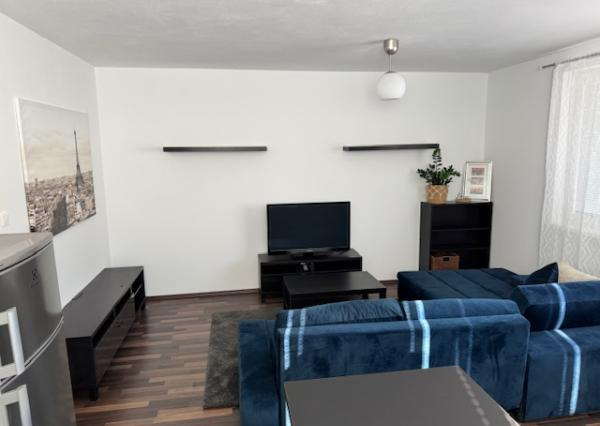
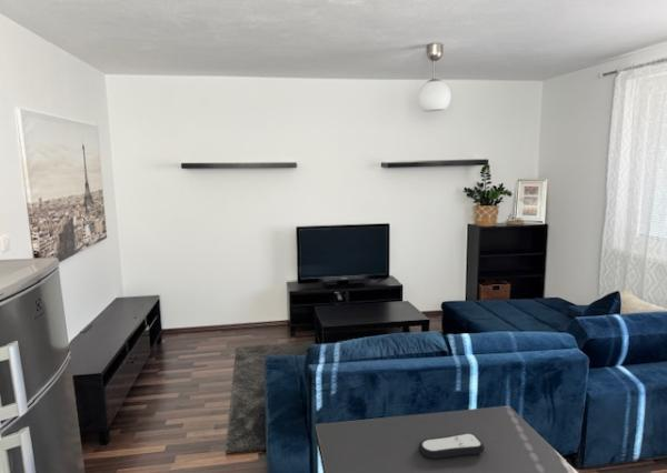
+ remote control (450, 445)
